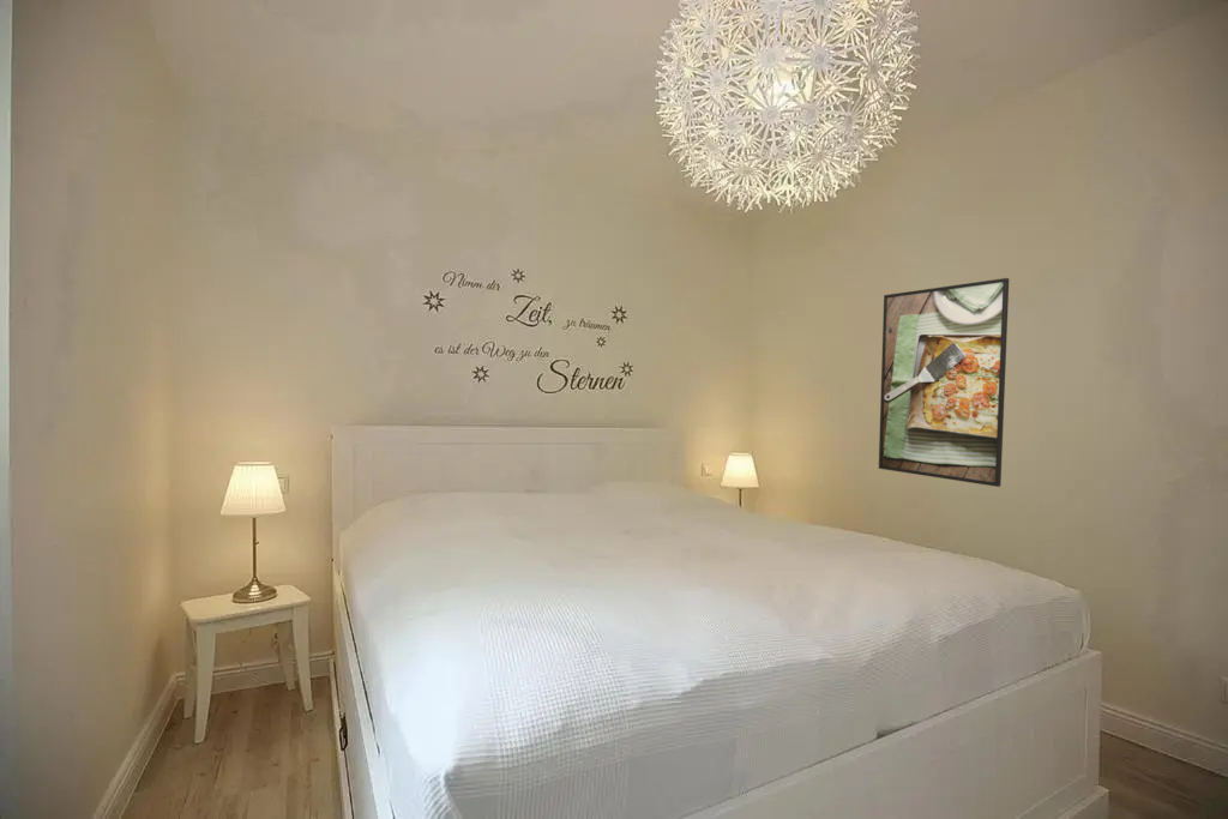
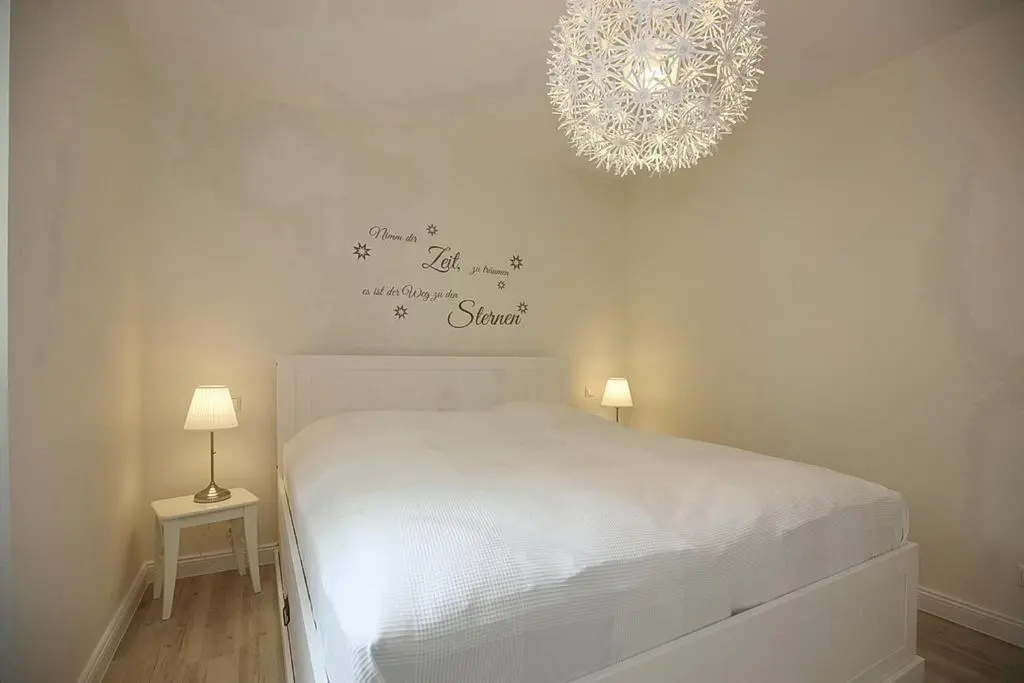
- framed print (937, 383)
